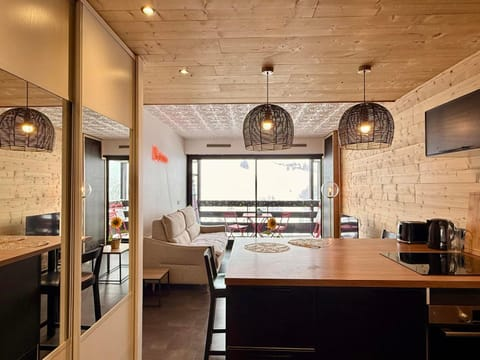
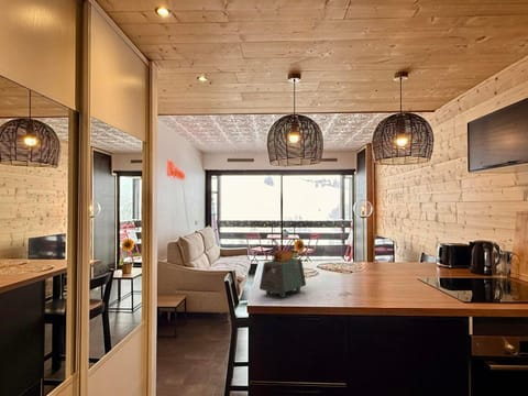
+ toaster (283, 272)
